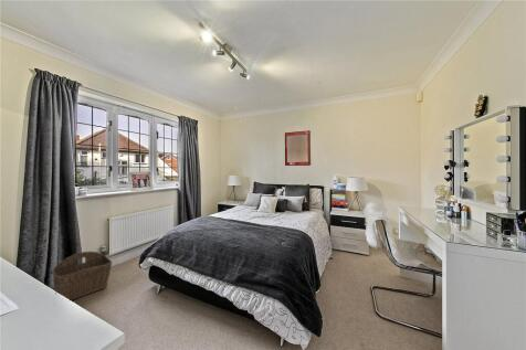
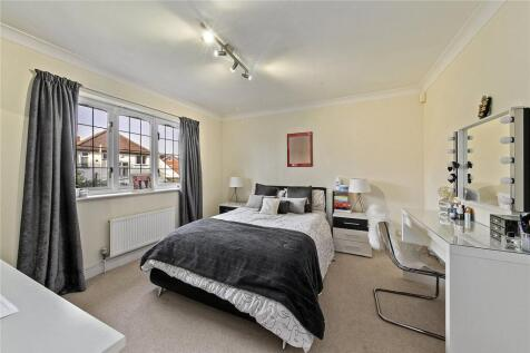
- wicker basket (83, 273)
